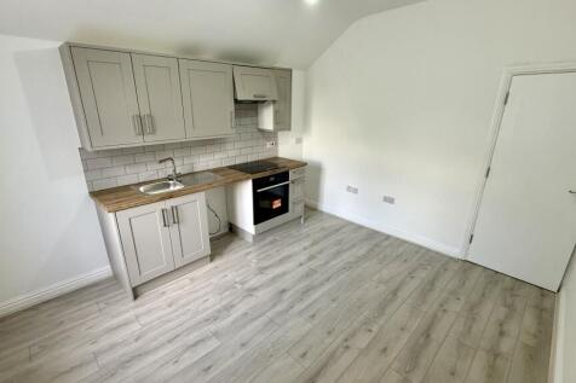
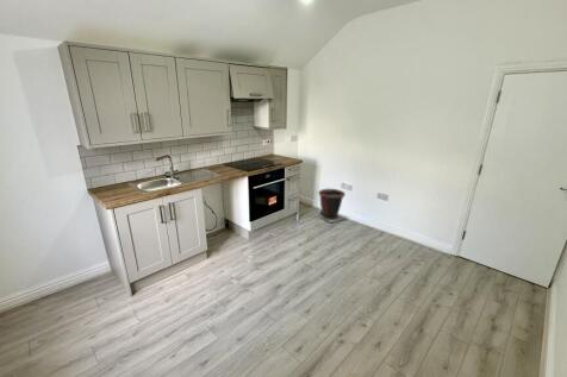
+ waste bin (330, 203)
